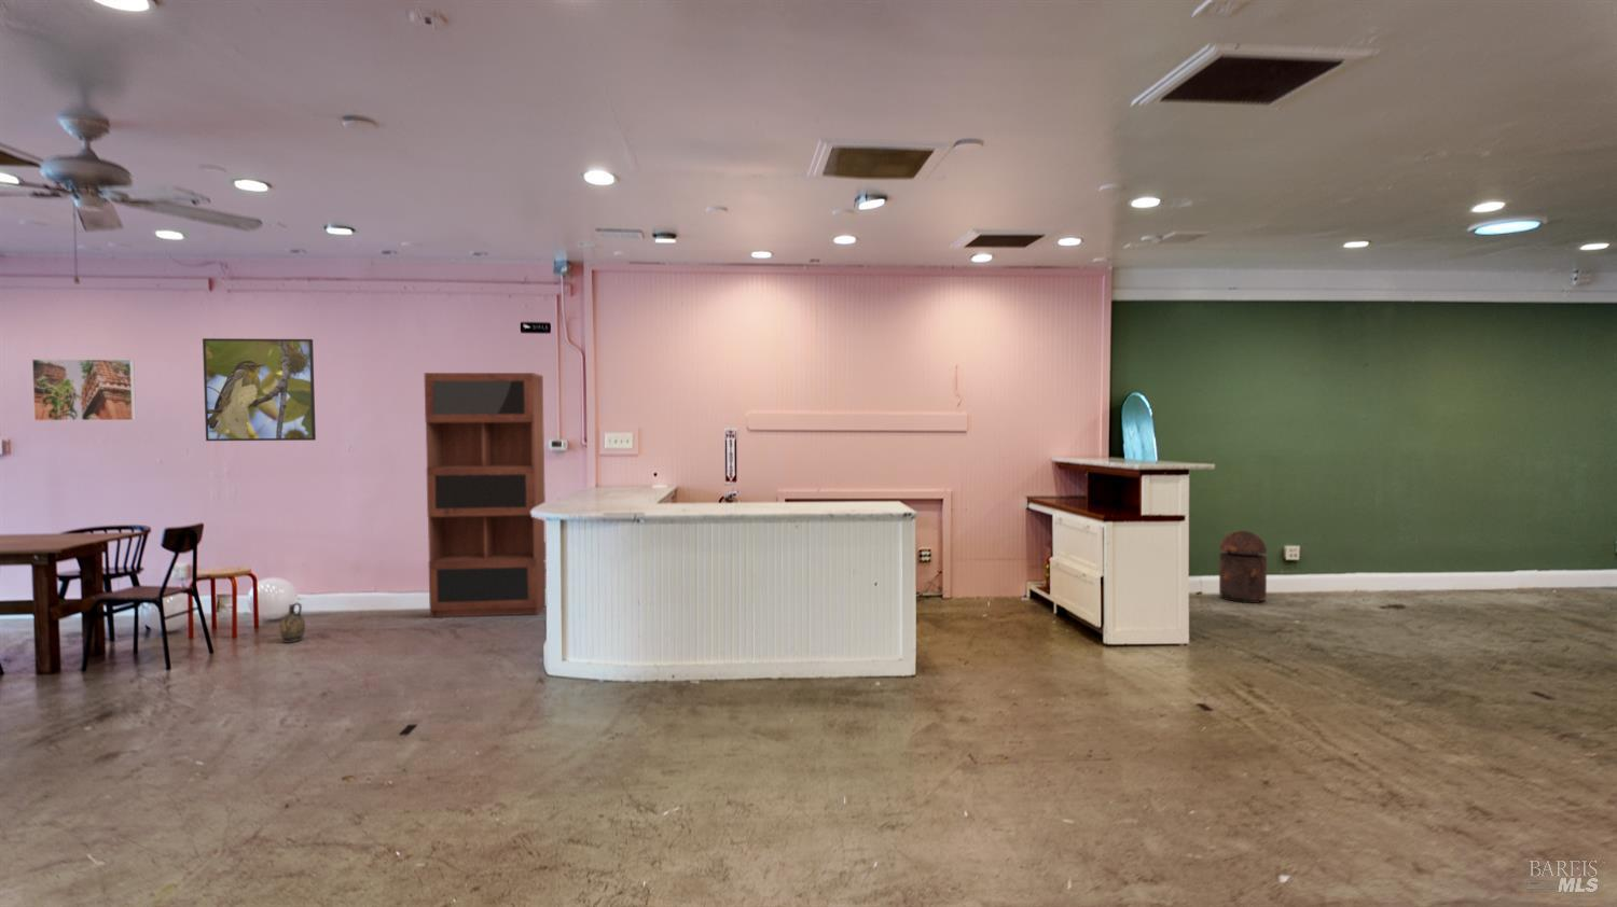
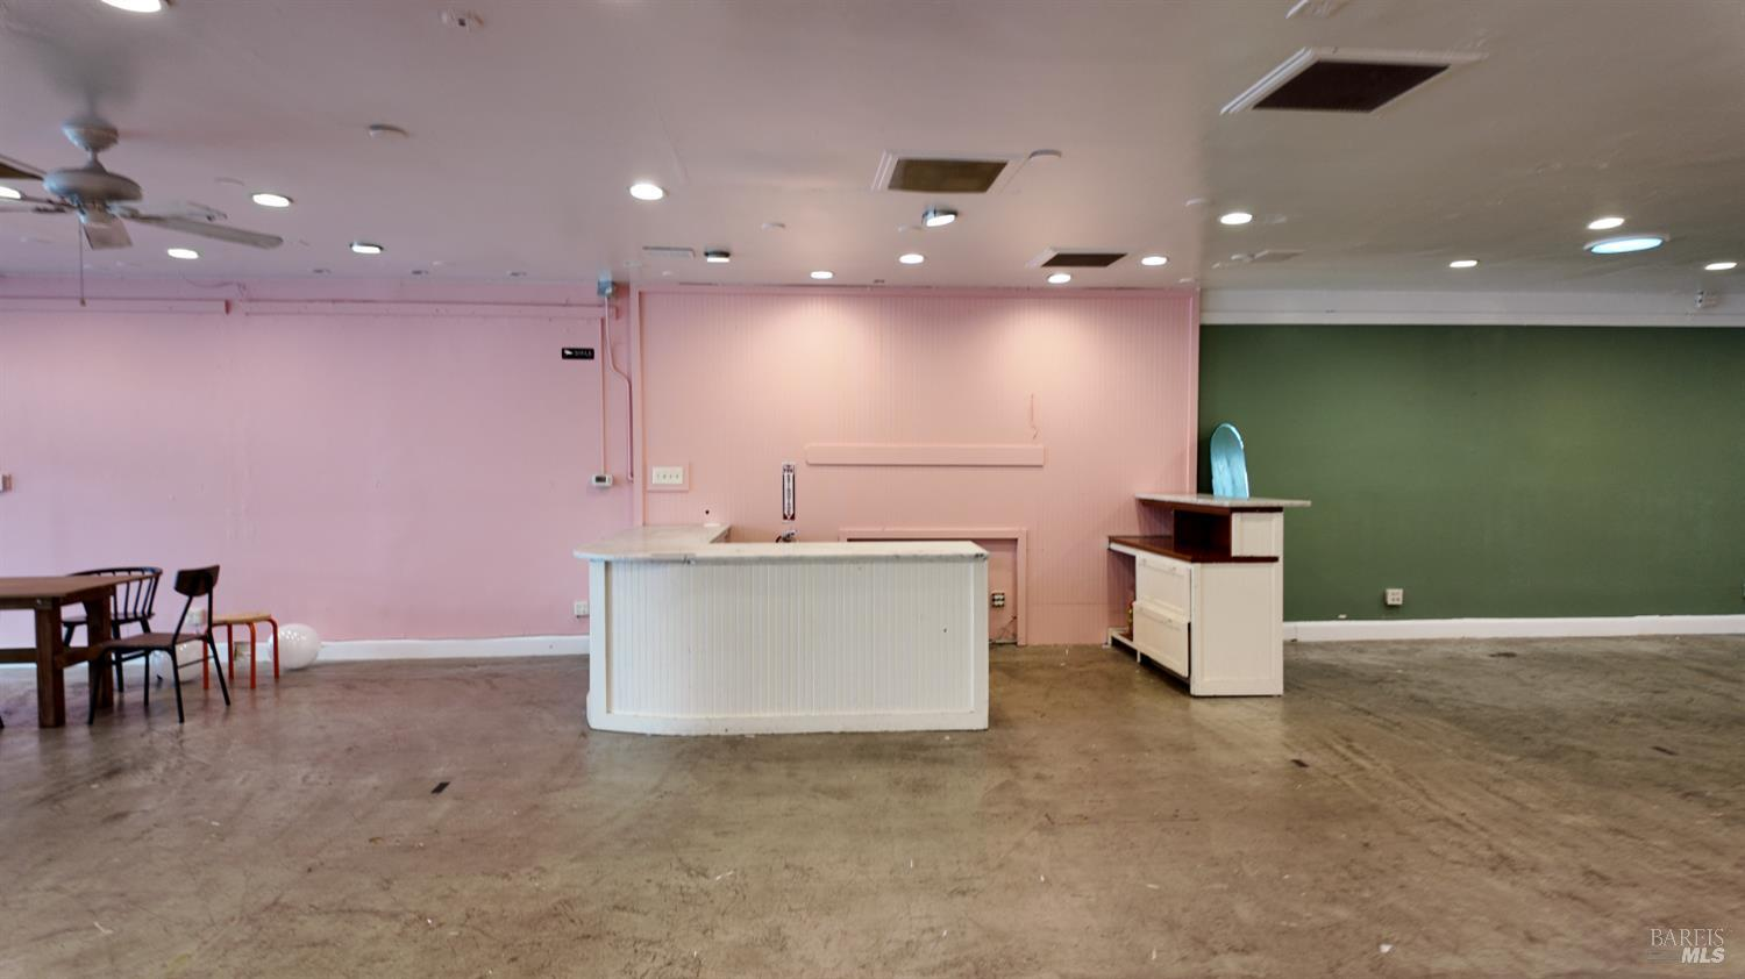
- bookcase (488, 493)
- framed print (84, 390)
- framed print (259, 389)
- ceramic jug (291, 622)
- trash can (1242, 564)
